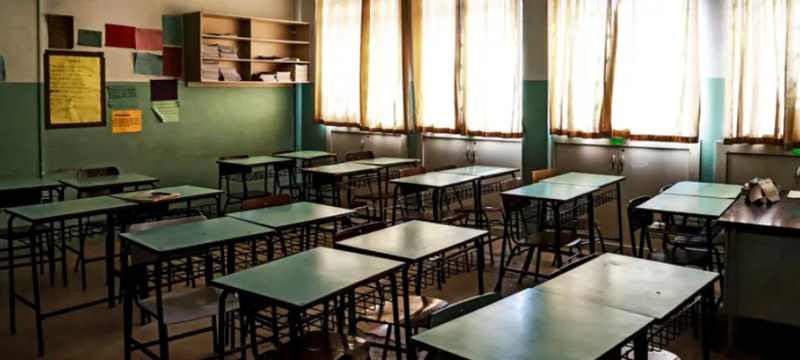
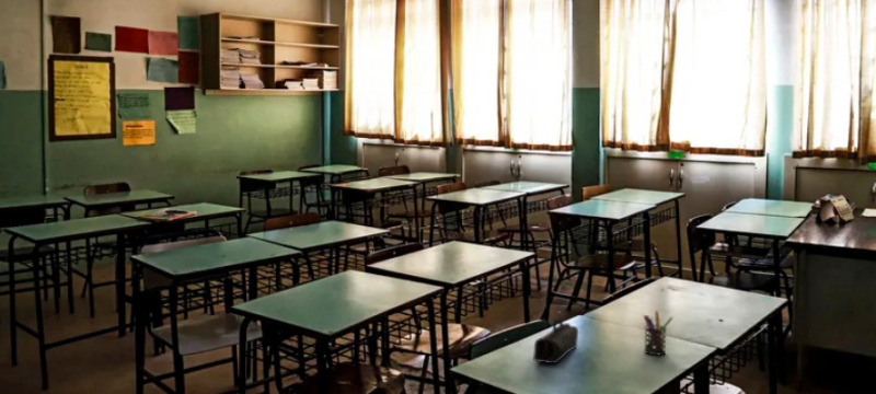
+ pencil case (556, 336)
+ pen holder (658, 331)
